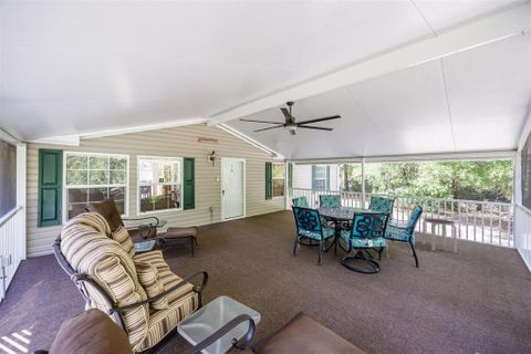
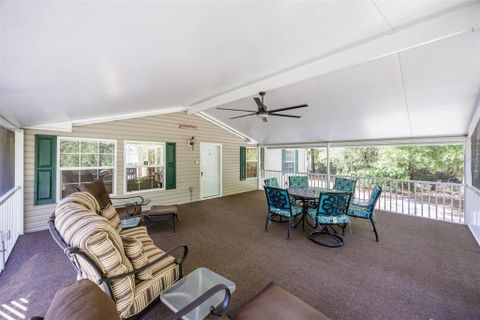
- side table (442, 235)
